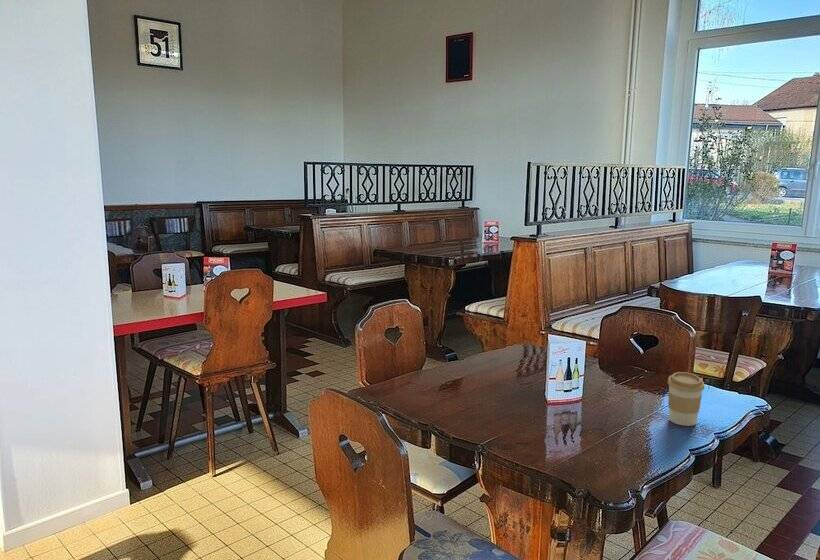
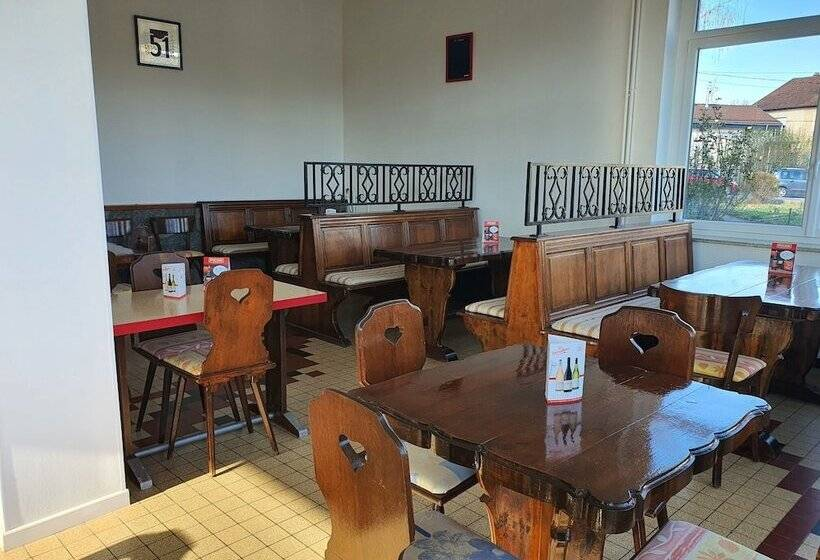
- coffee cup (684, 398)
